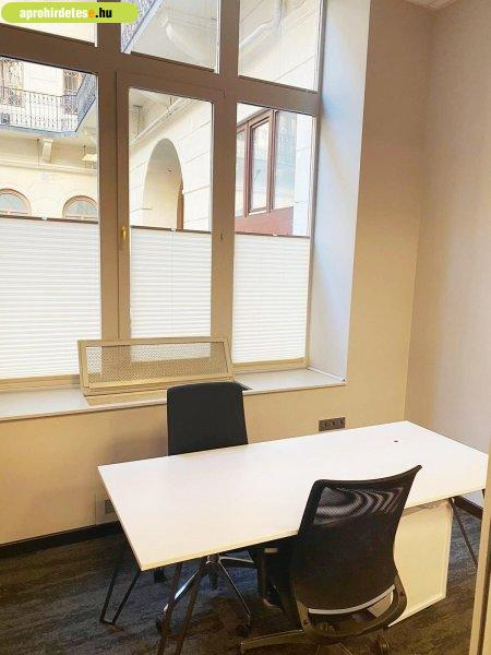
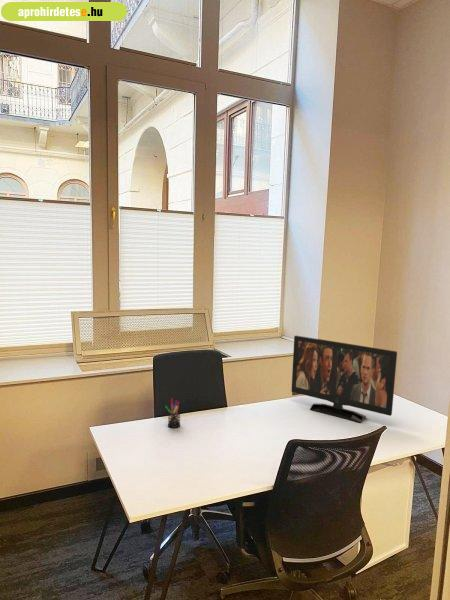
+ pen holder (172, 413)
+ flat panel tv (339, 378)
